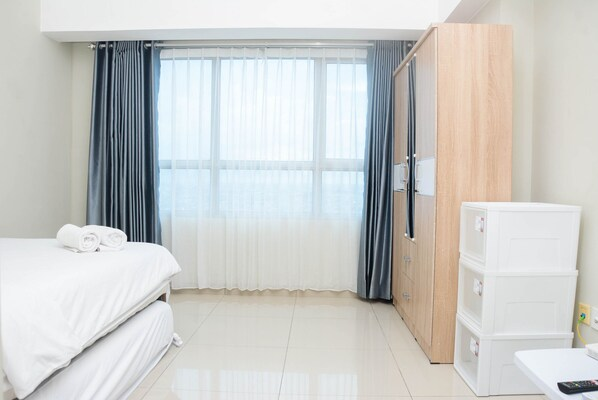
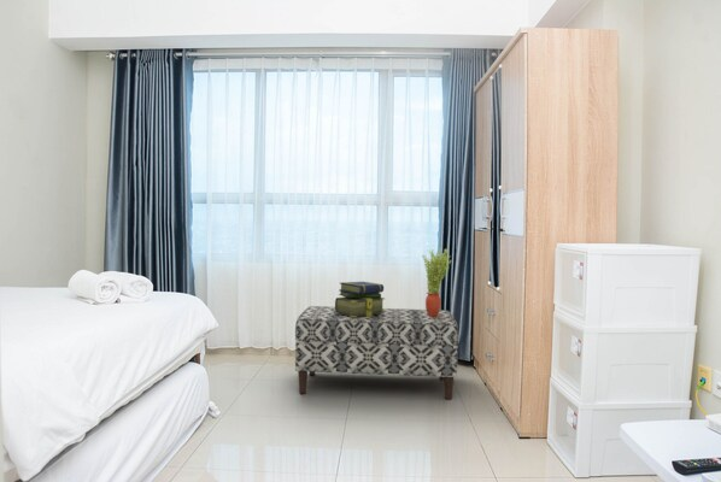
+ bench (376, 349)
+ stack of books (359, 298)
+ potted plant (435, 281)
